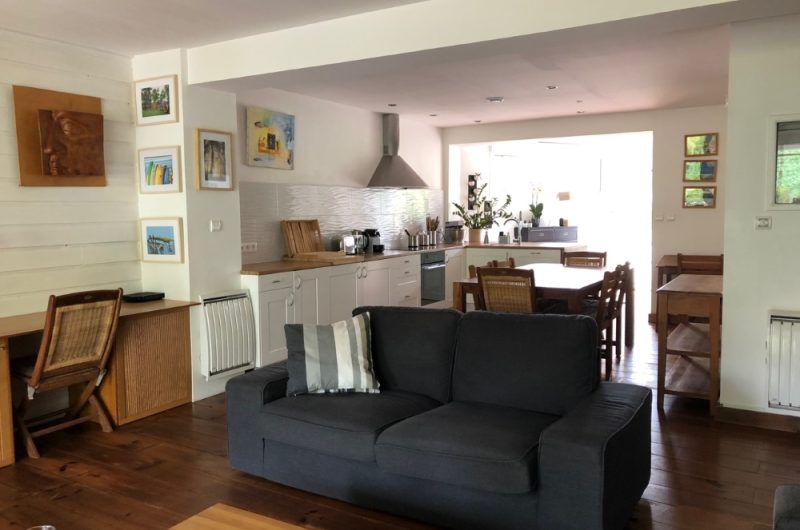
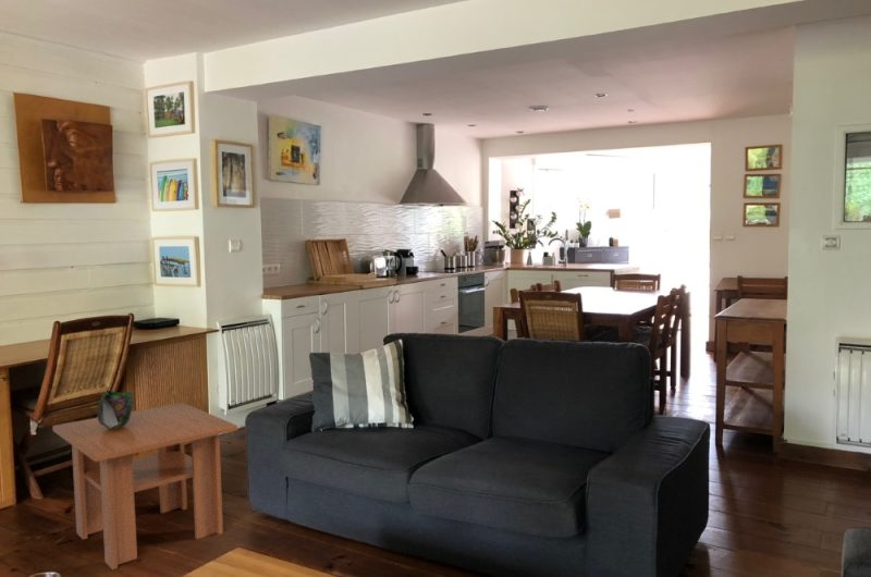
+ coffee table (147, 479)
+ decorative bowl (116, 408)
